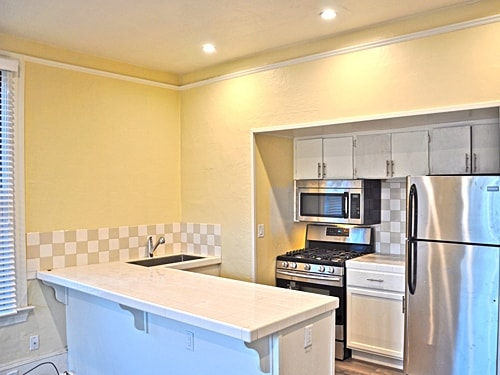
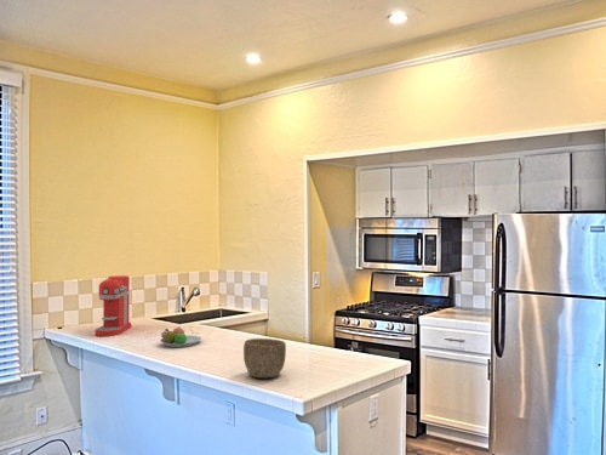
+ fruit bowl (179, 335)
+ coffee maker (114, 305)
+ bowl (264, 357)
